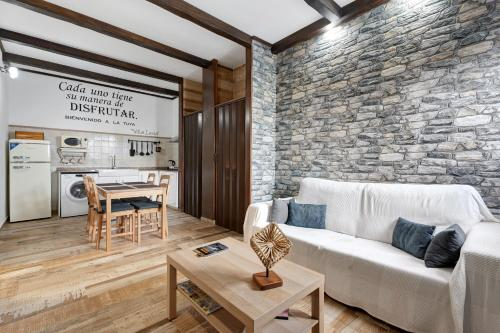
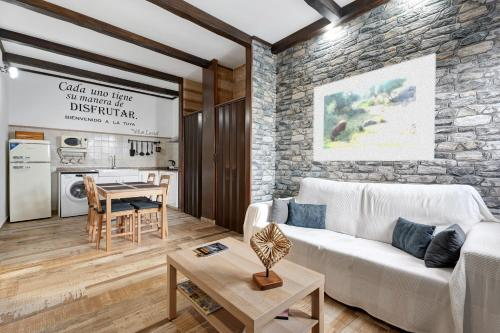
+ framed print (363, 117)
